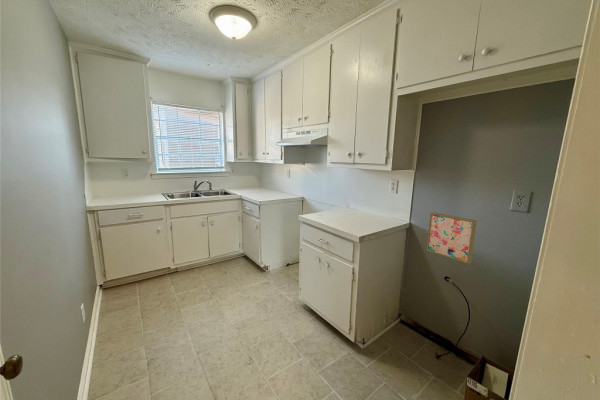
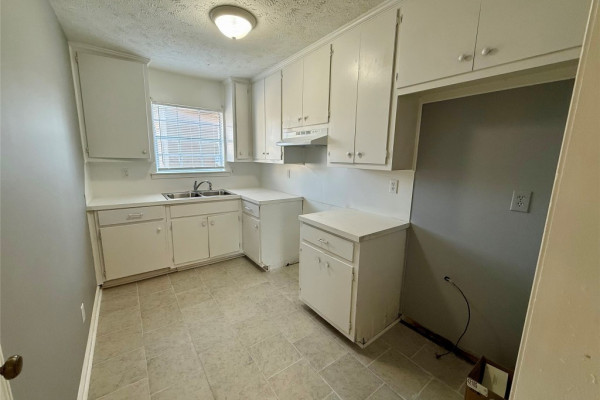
- wall art (449, 236)
